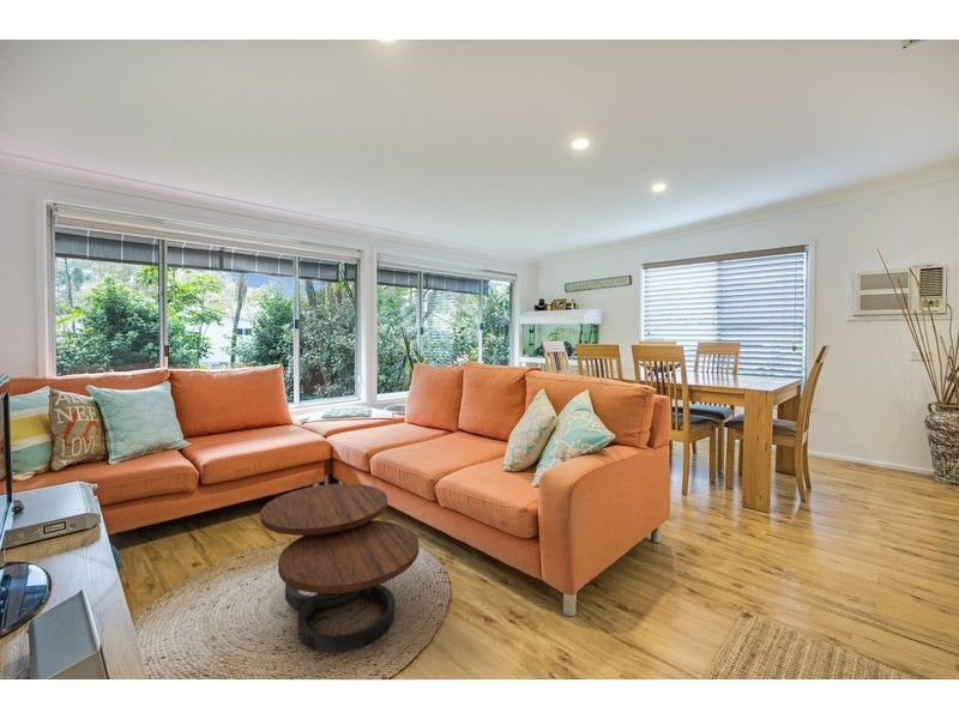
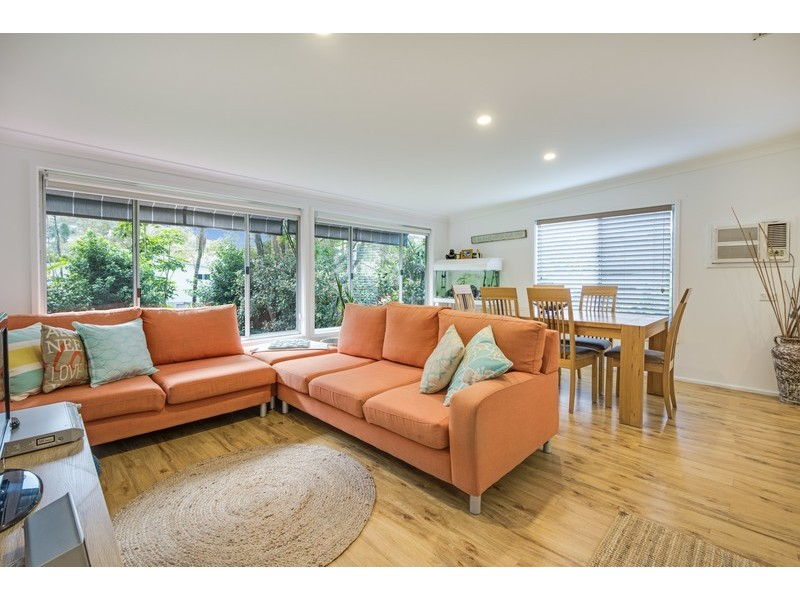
- coffee table (338, 557)
